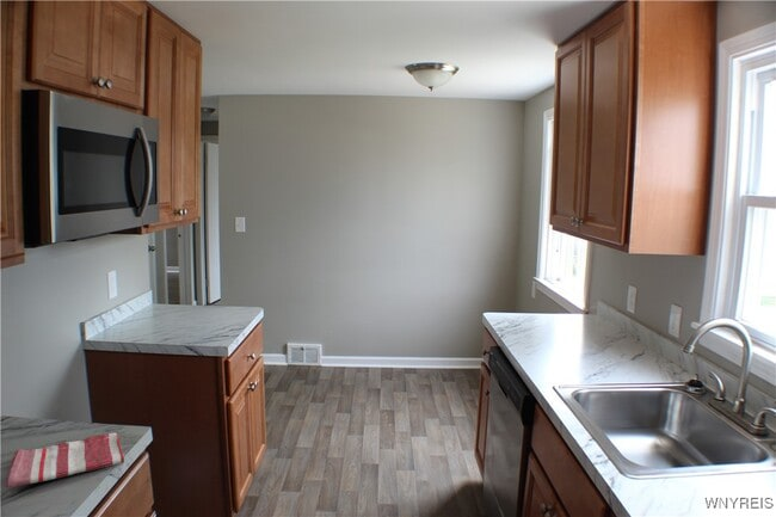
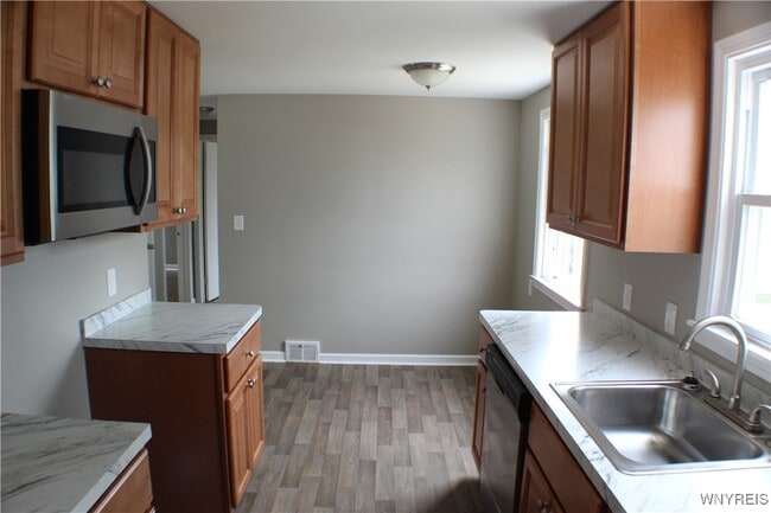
- dish towel (68, 457)
